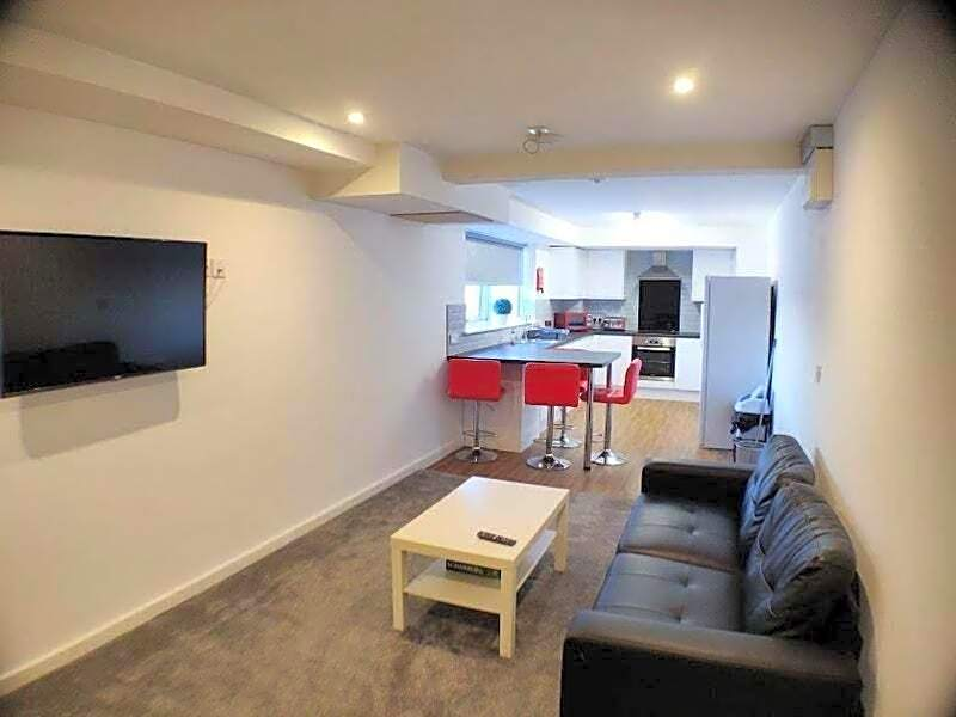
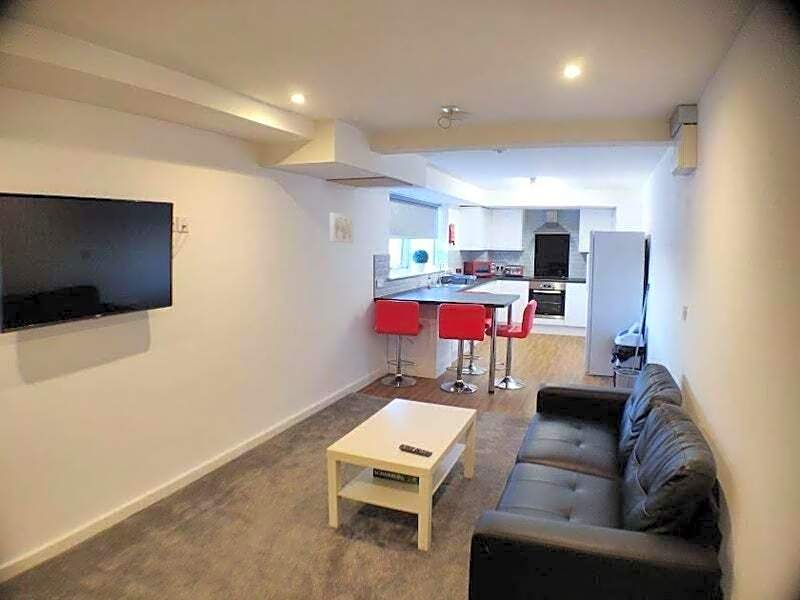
+ wall art (341, 228)
